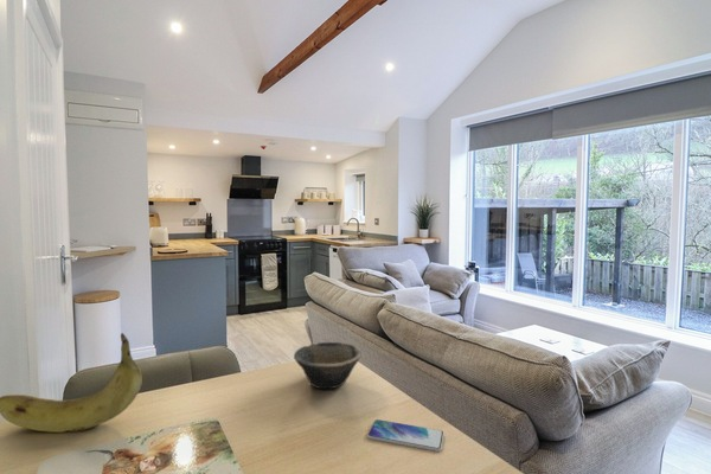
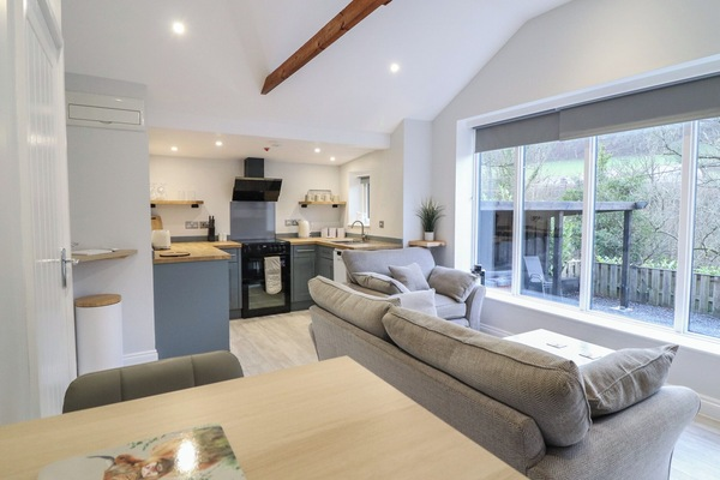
- banana (71, 399)
- smartphone (405, 434)
- bowl (327, 367)
